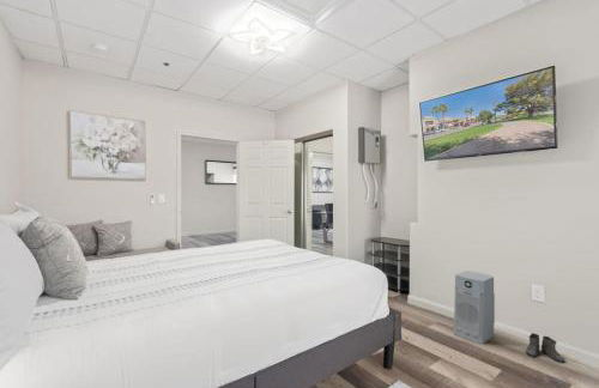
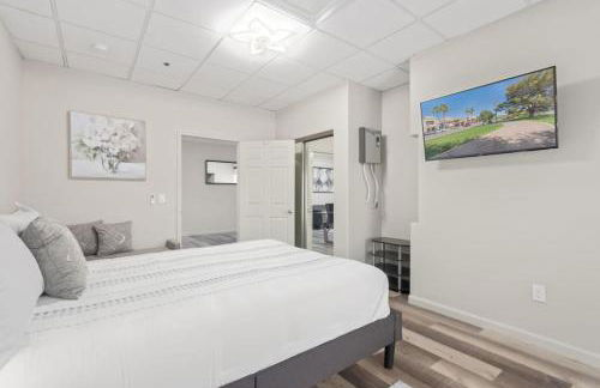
- boots (541, 346)
- air purifier (473, 304)
